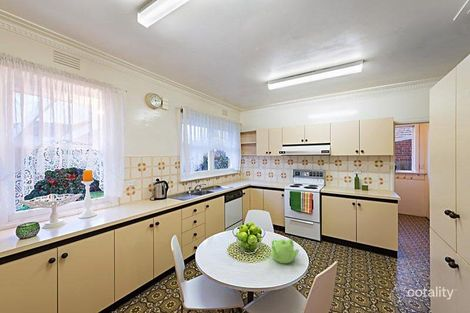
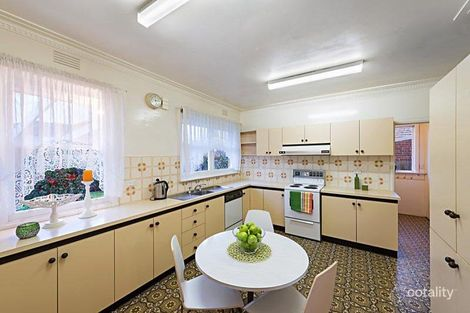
- teapot (283, 249)
